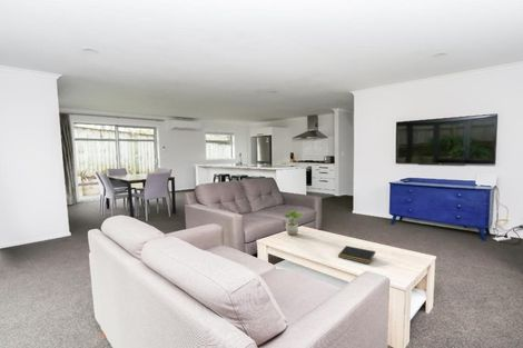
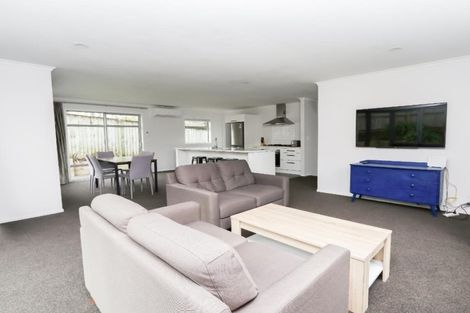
- notepad (356, 253)
- potted plant (293, 221)
